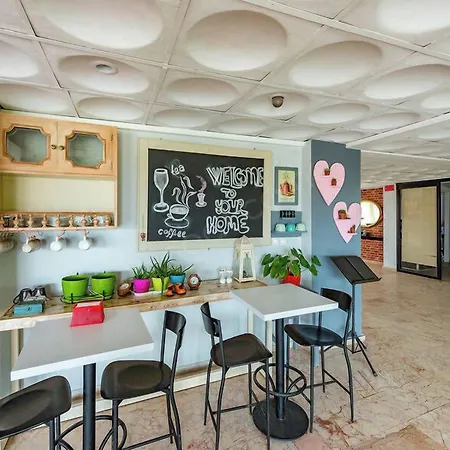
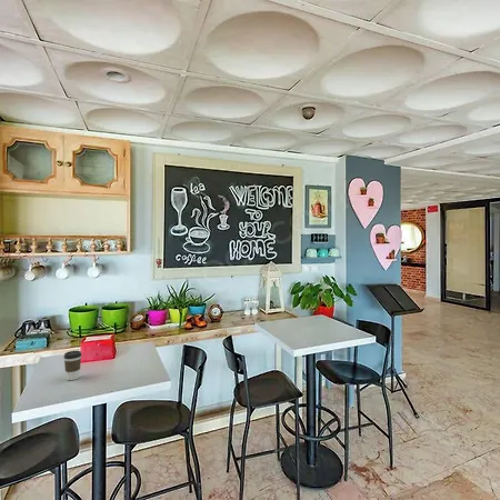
+ coffee cup (72, 364)
